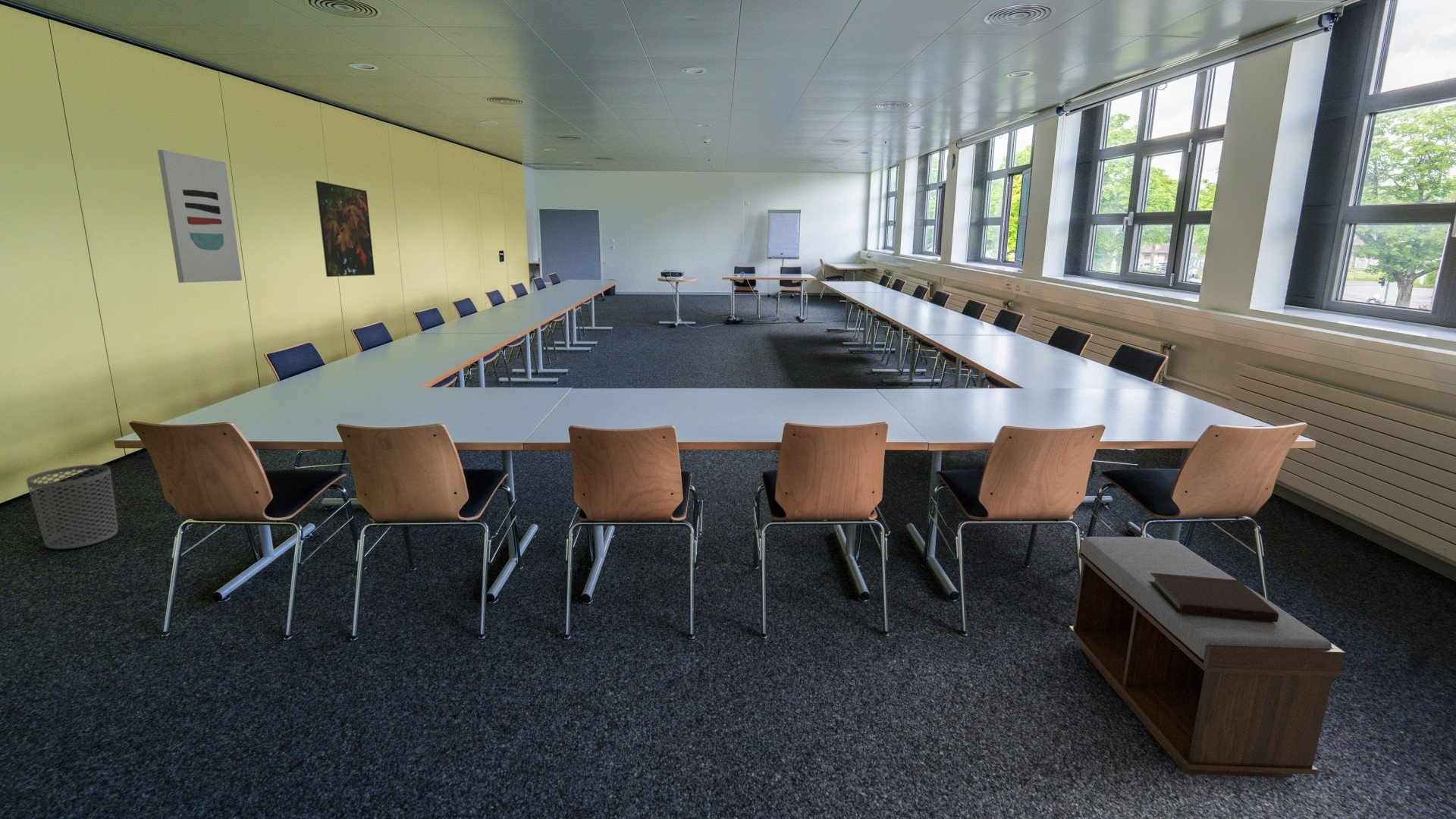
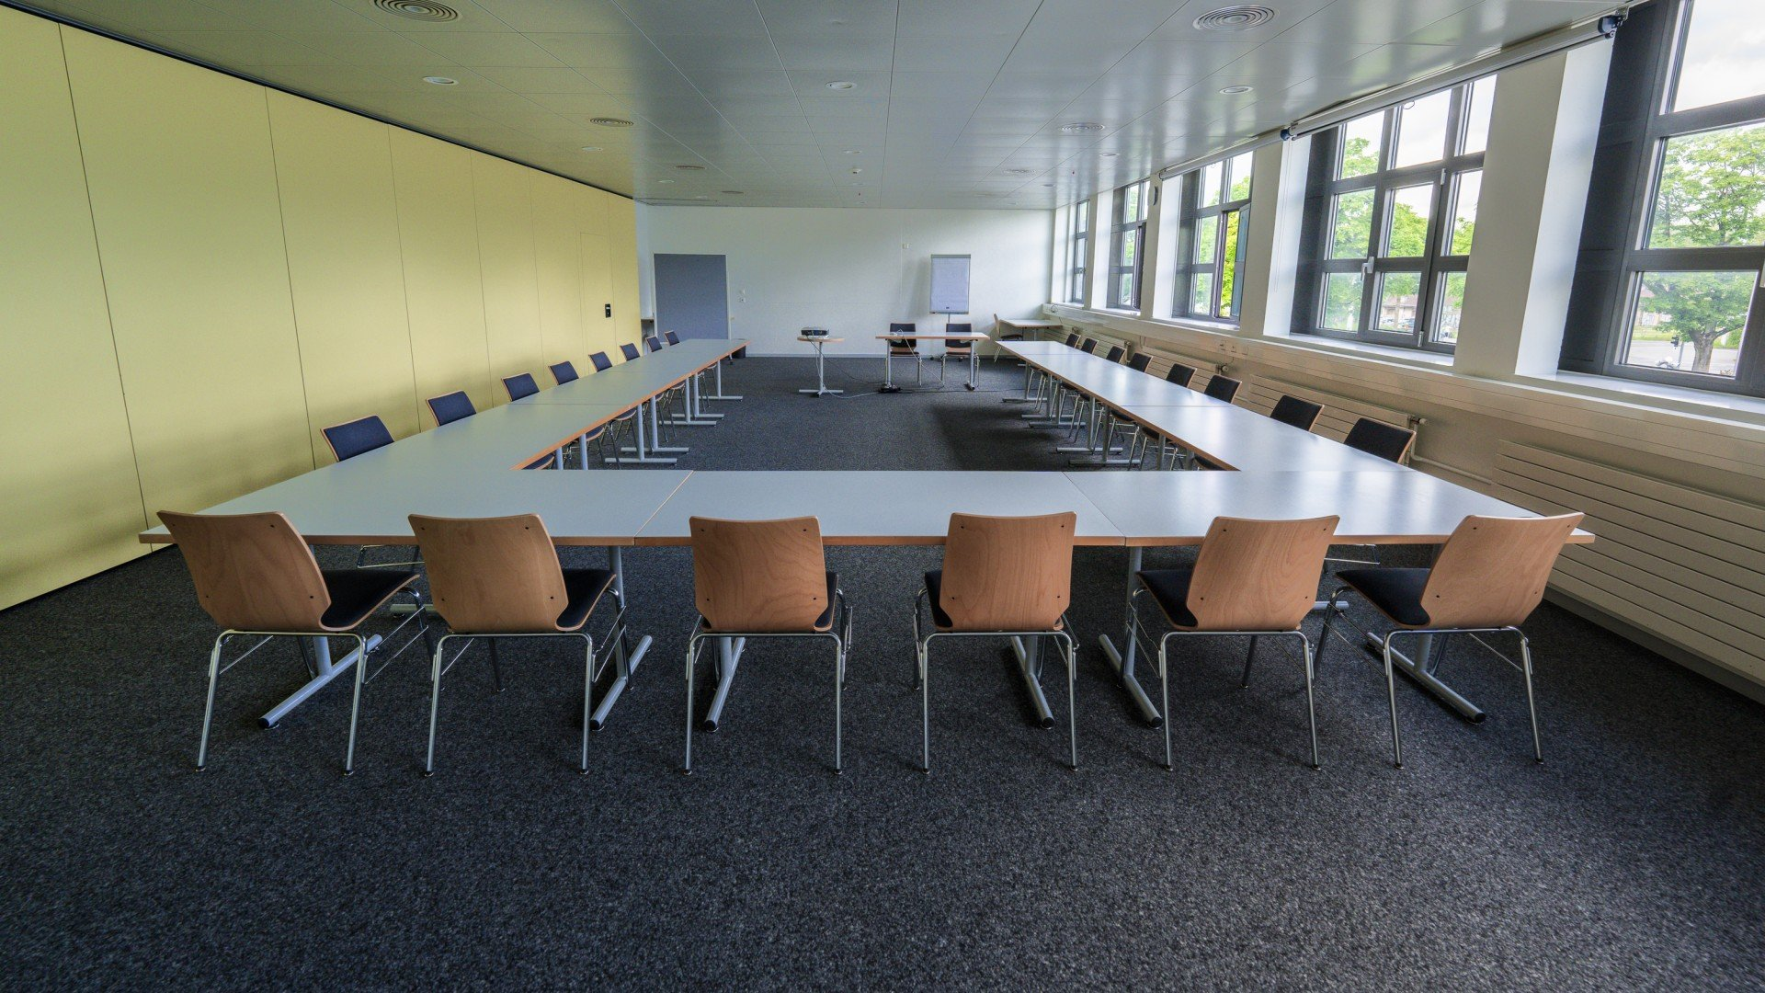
- notebook (1210, 596)
- wall art (202, 220)
- bench (1178, 642)
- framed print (347, 231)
- waste bin (76, 507)
